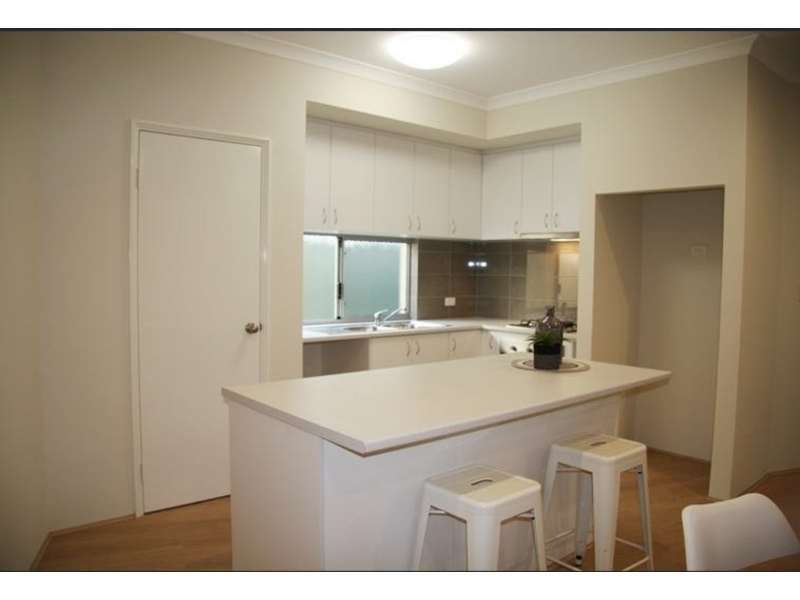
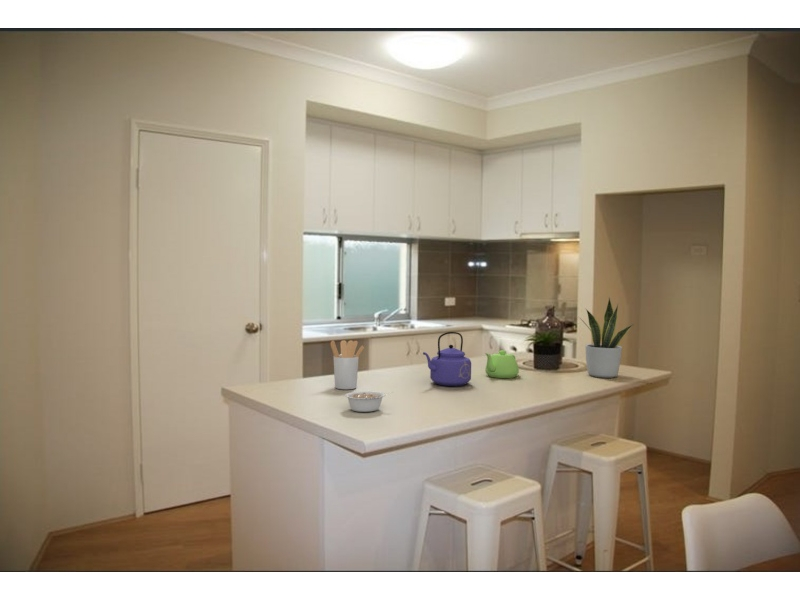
+ utensil holder (346, 363)
+ potted plant (602, 335)
+ kettle (445, 358)
+ legume (366, 400)
+ teapot (500, 363)
